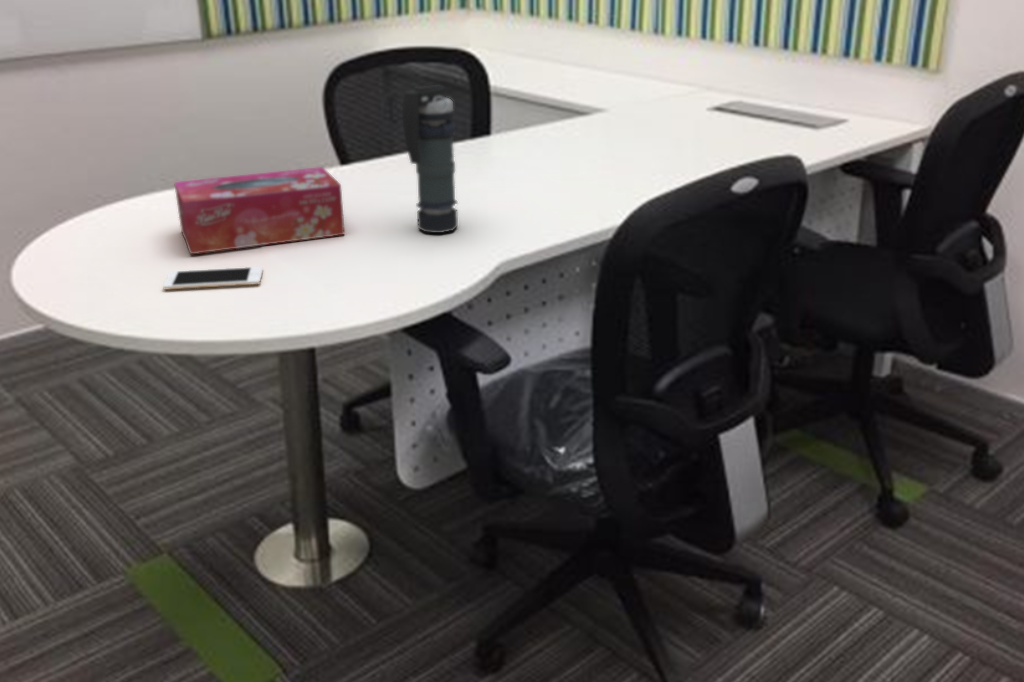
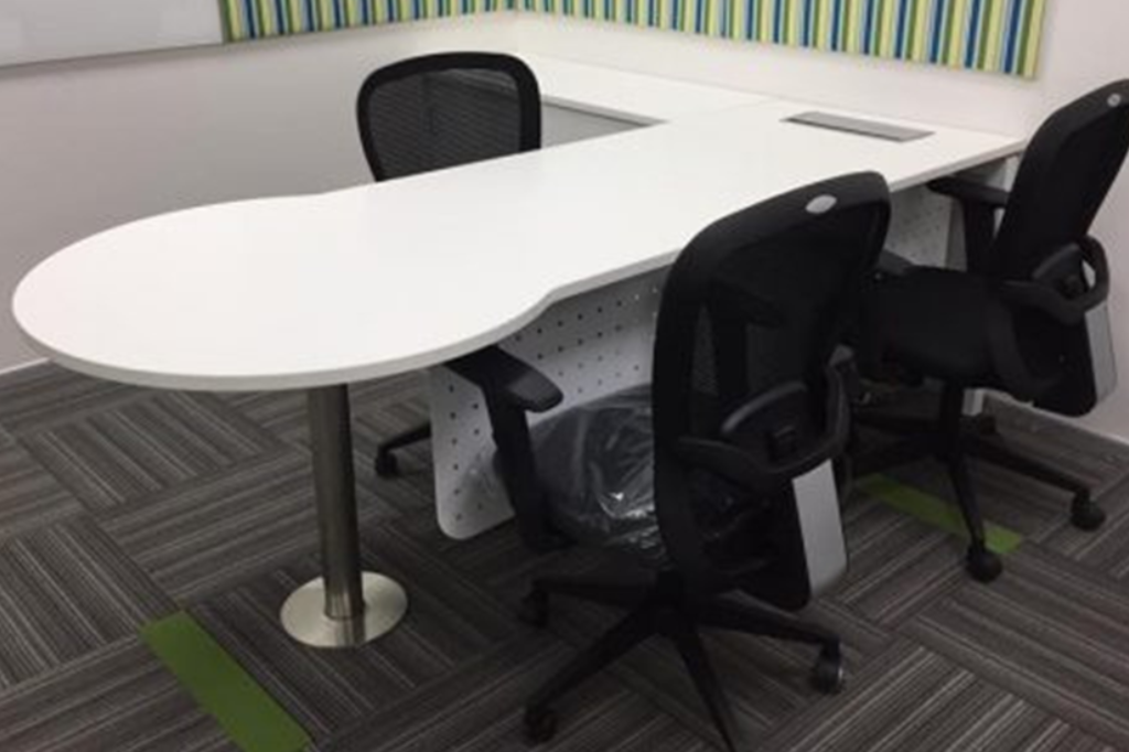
- cell phone (214, 277)
- tissue box (259, 208)
- smoke grenade (429, 160)
